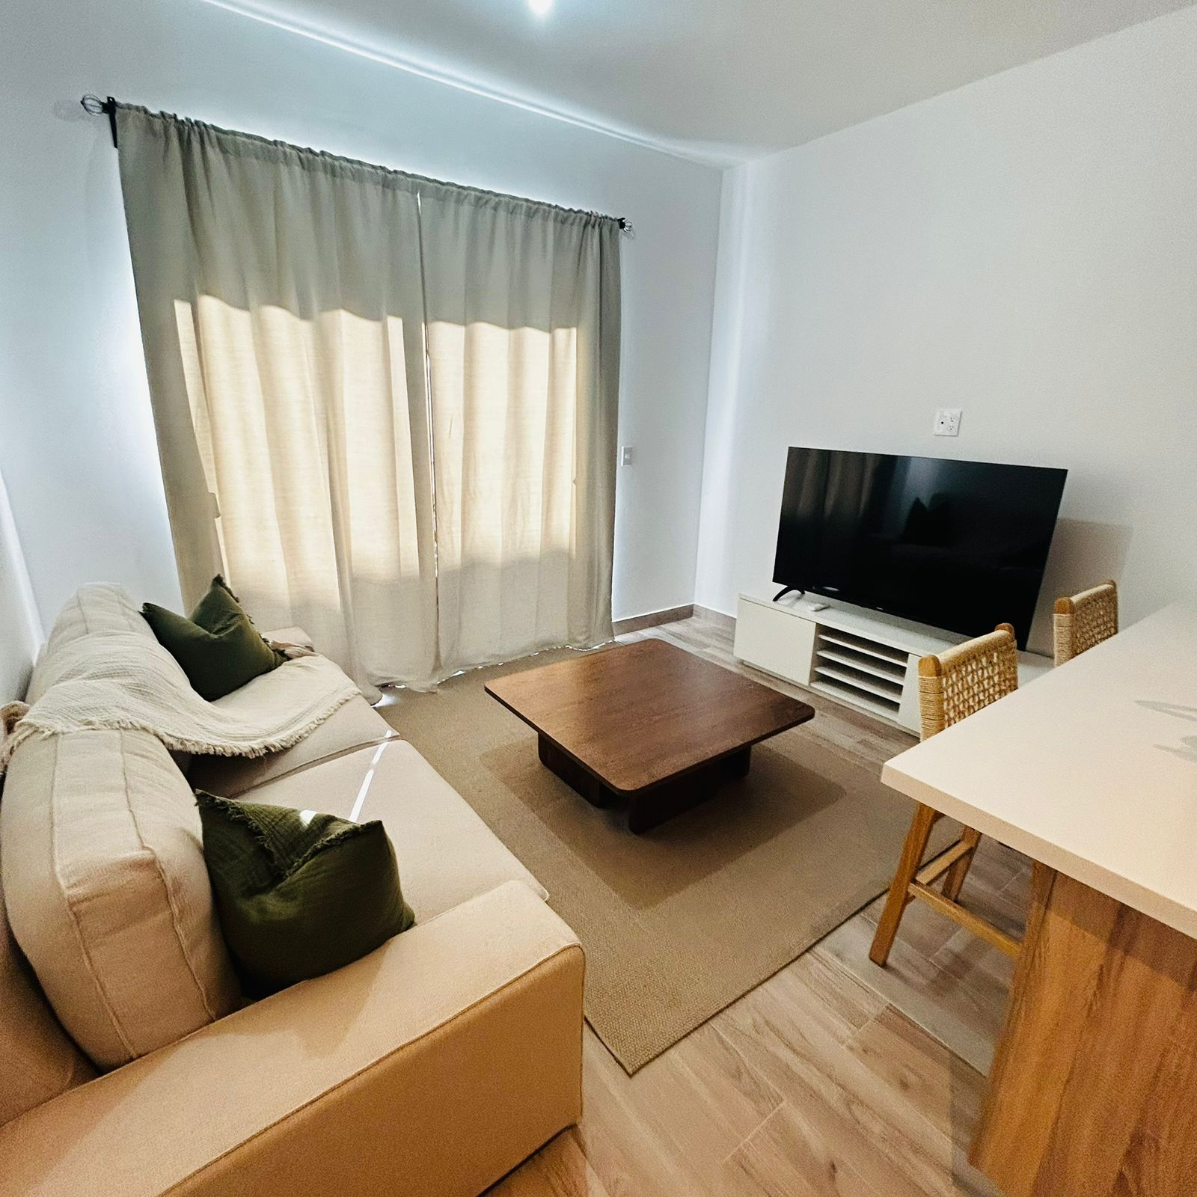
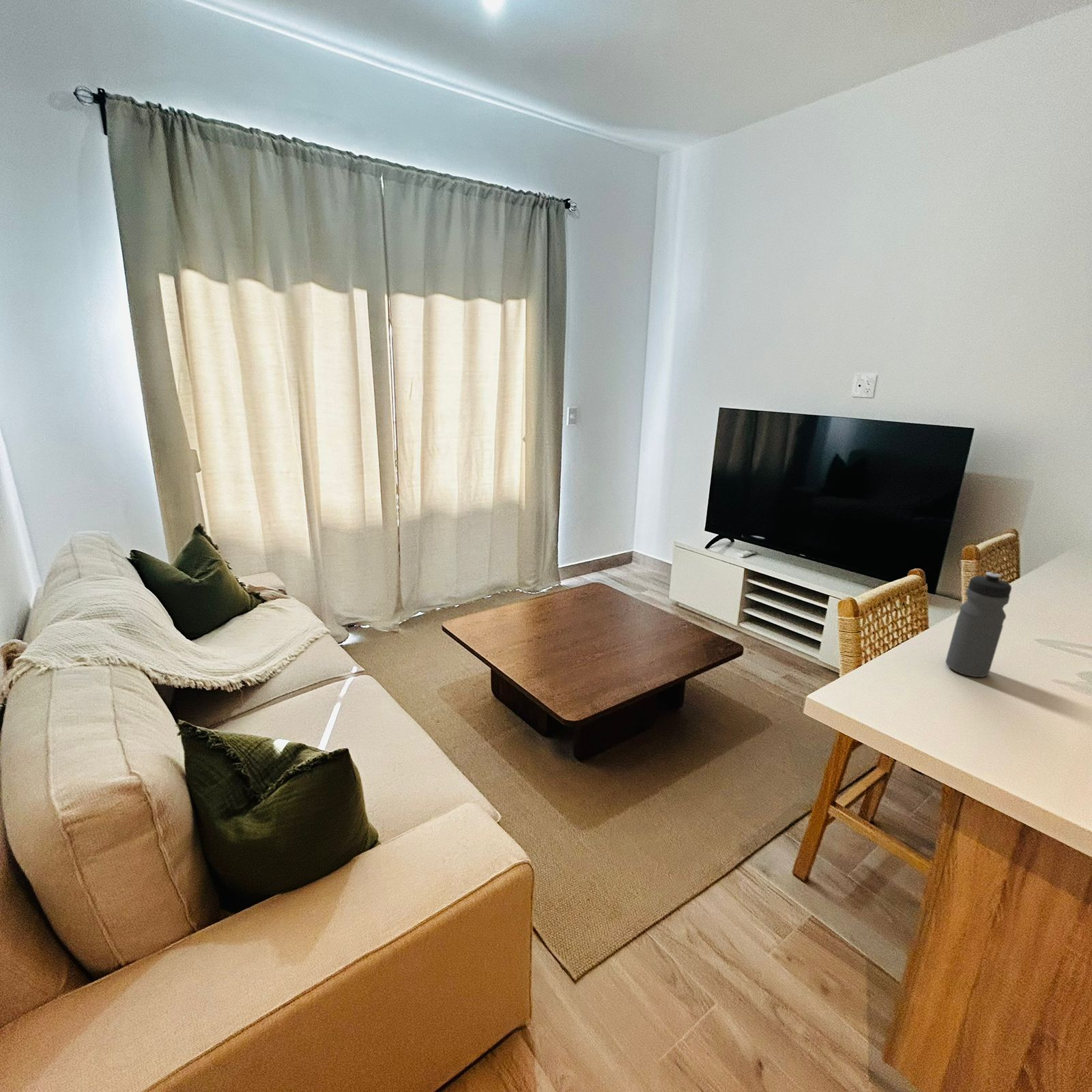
+ water bottle (979, 622)
